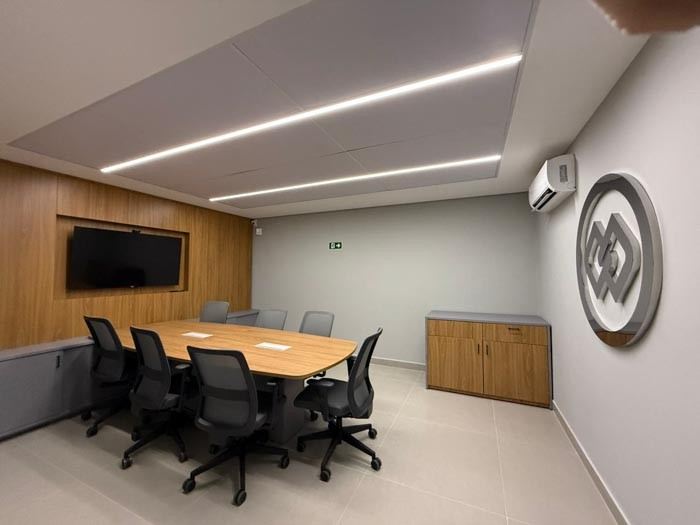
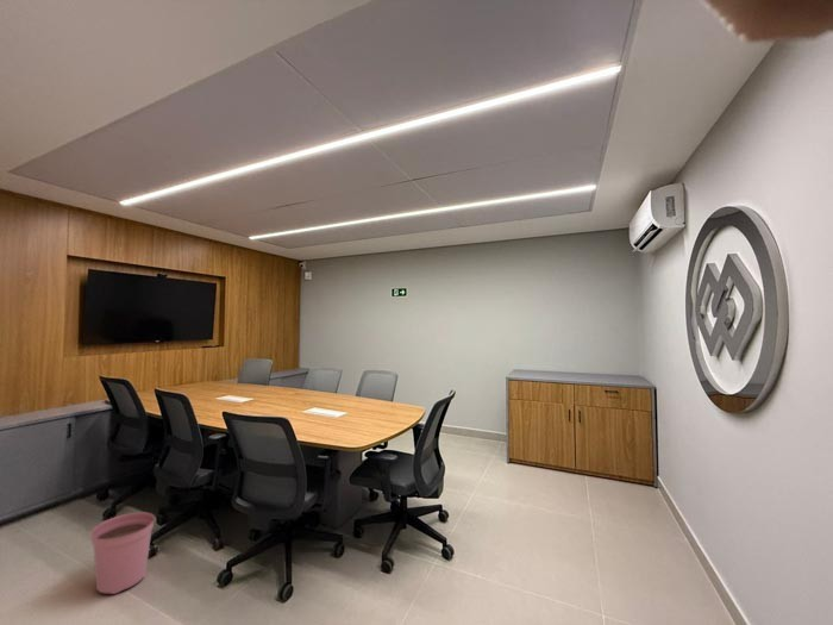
+ plant pot (123, 552)
